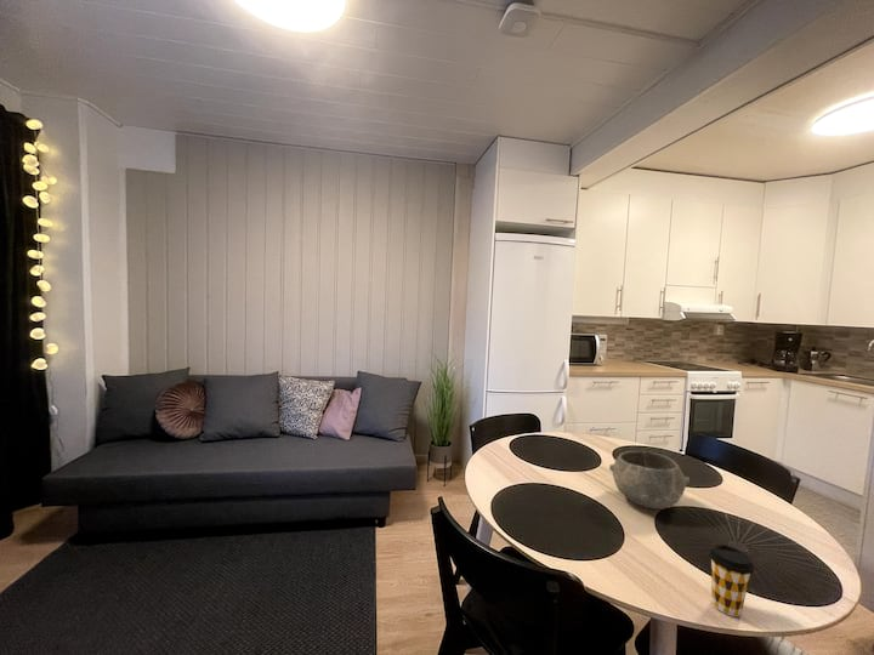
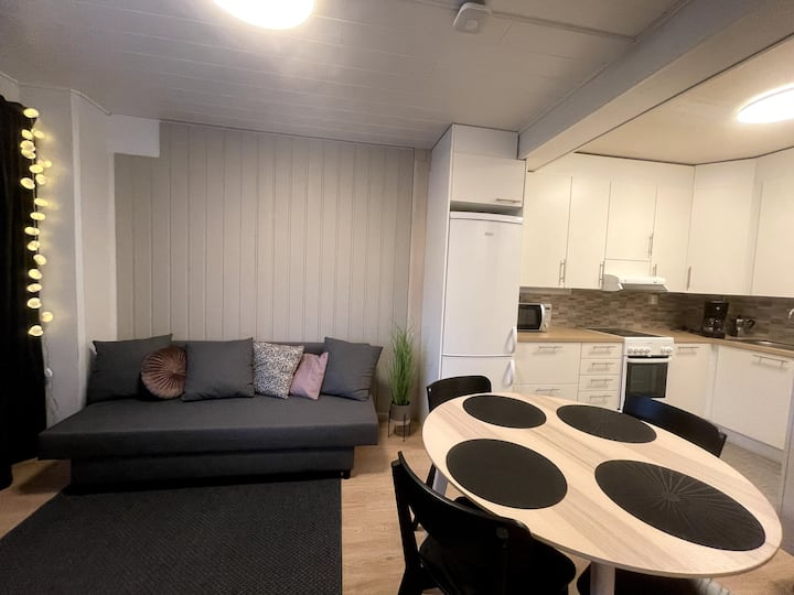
- coffee cup (728, 580)
- bowl (646, 480)
